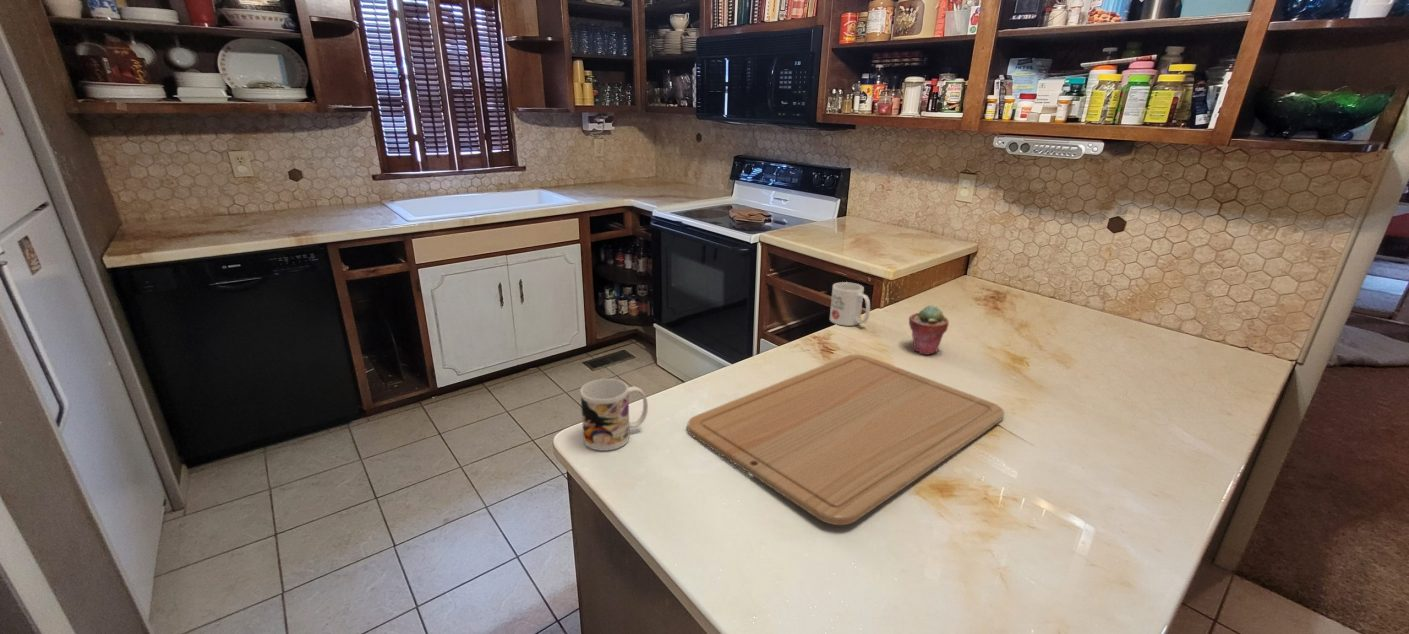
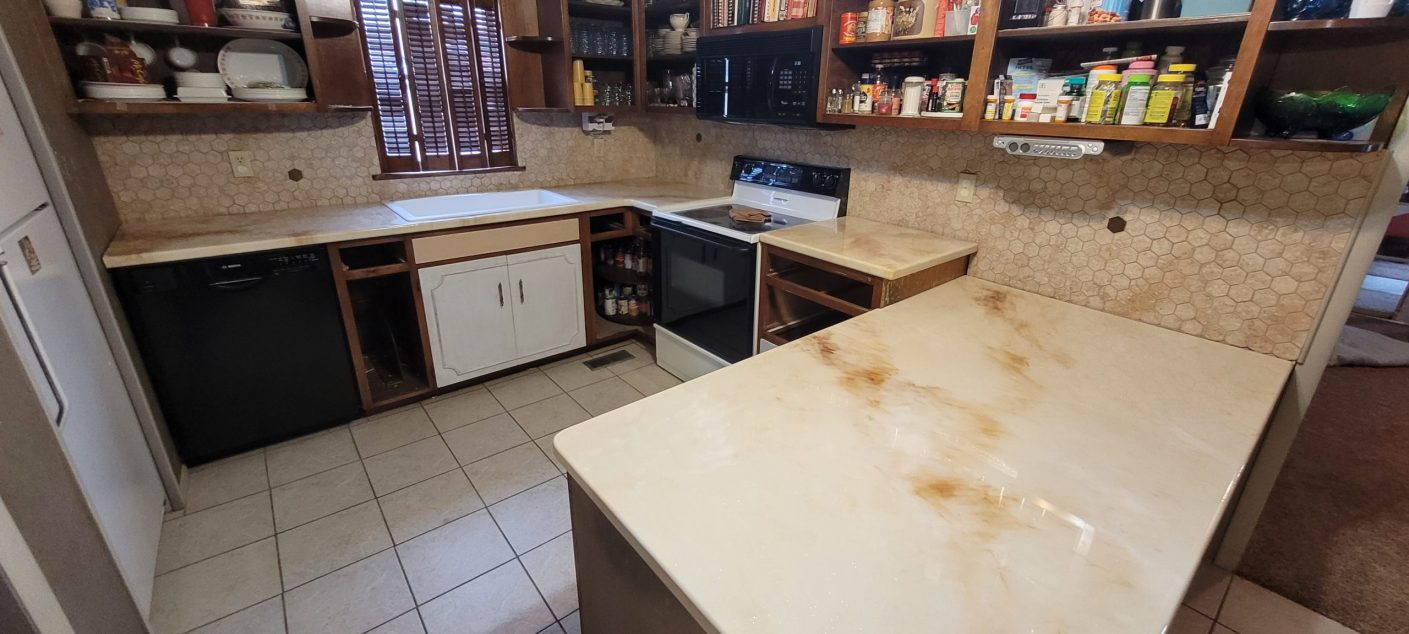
- mug (615, 411)
- chopping board (849, 418)
- mug (851, 305)
- potted succulent (928, 327)
